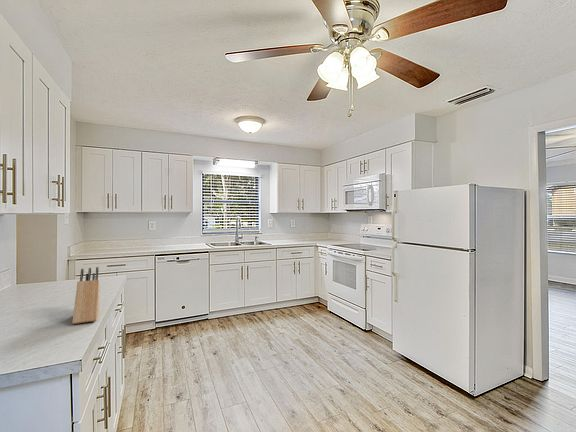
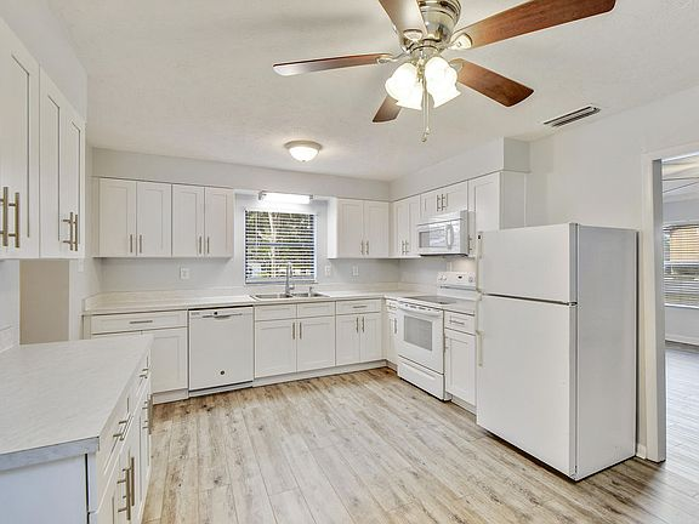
- knife block (87, 292)
